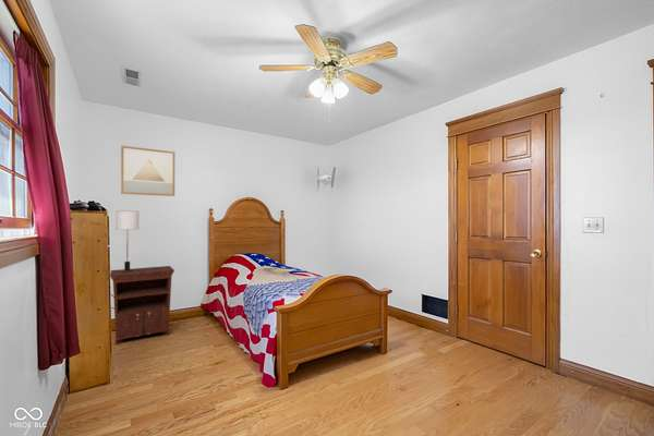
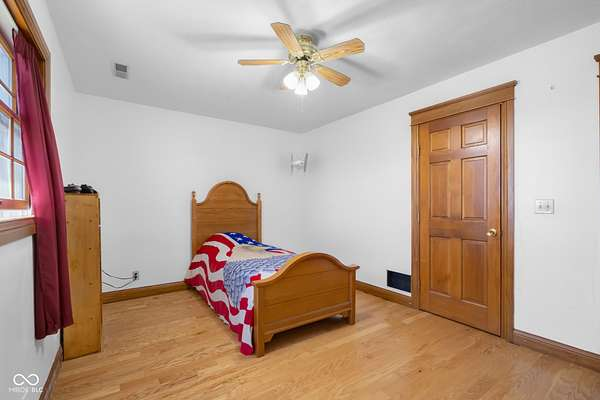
- table lamp (126, 241)
- nightstand (142, 302)
- wall art (148, 171)
